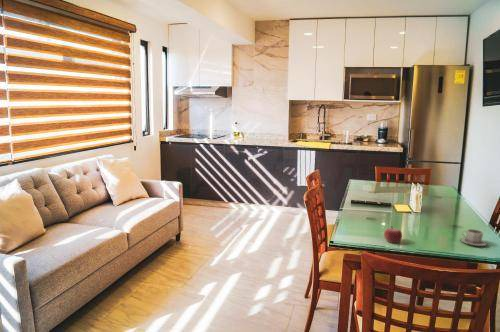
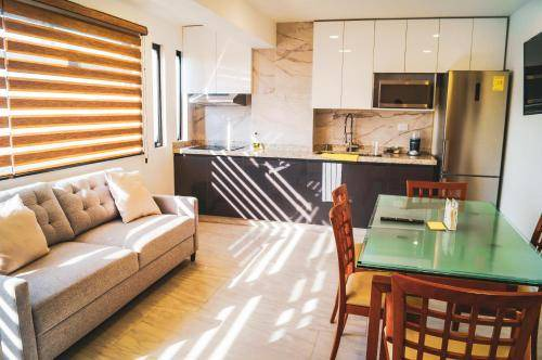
- cup (474, 237)
- fruit (393, 233)
